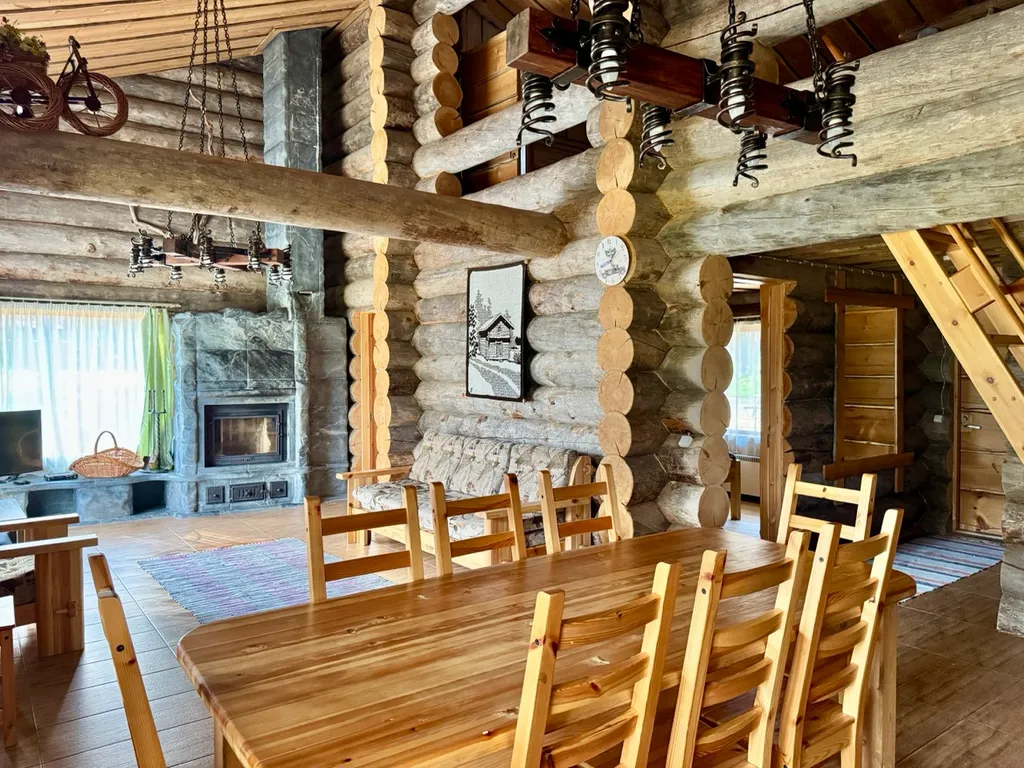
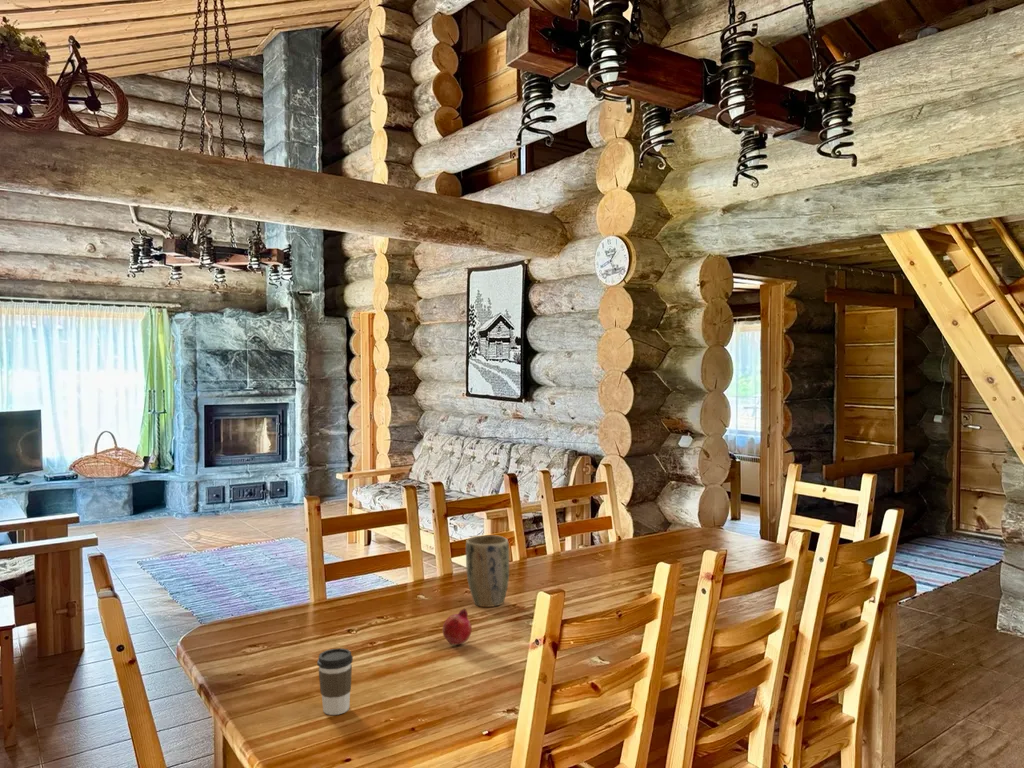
+ plant pot (487, 571)
+ fruit (457, 626)
+ coffee cup (335, 681)
